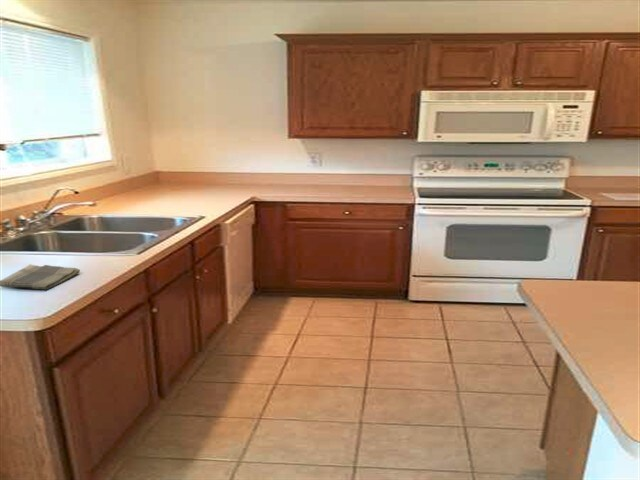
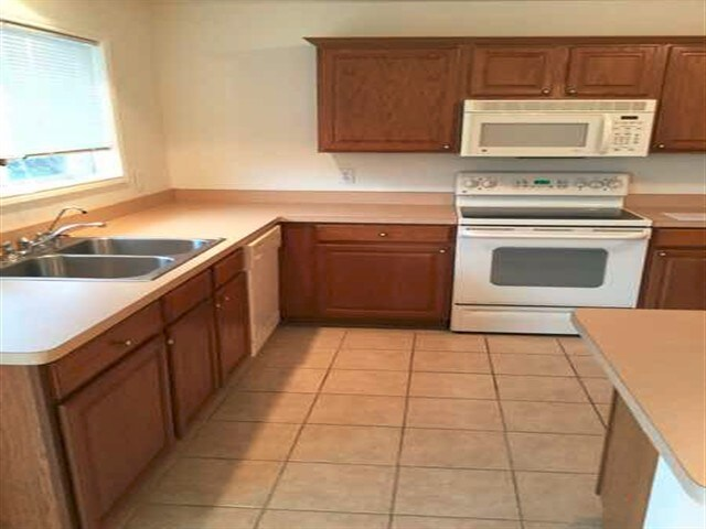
- dish towel (40, 275)
